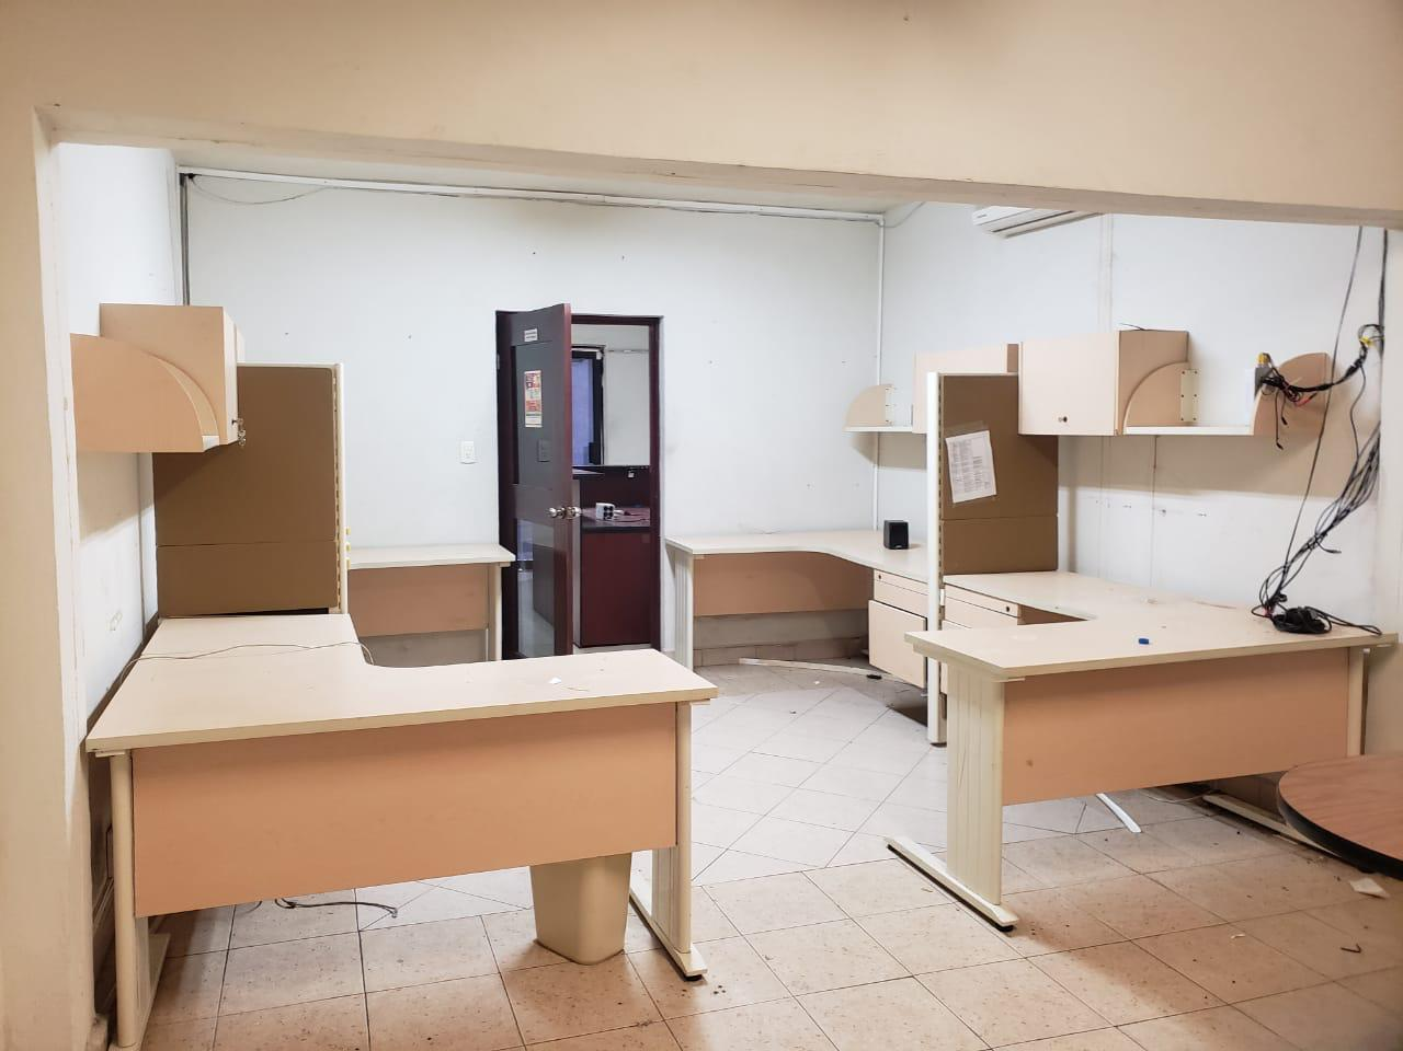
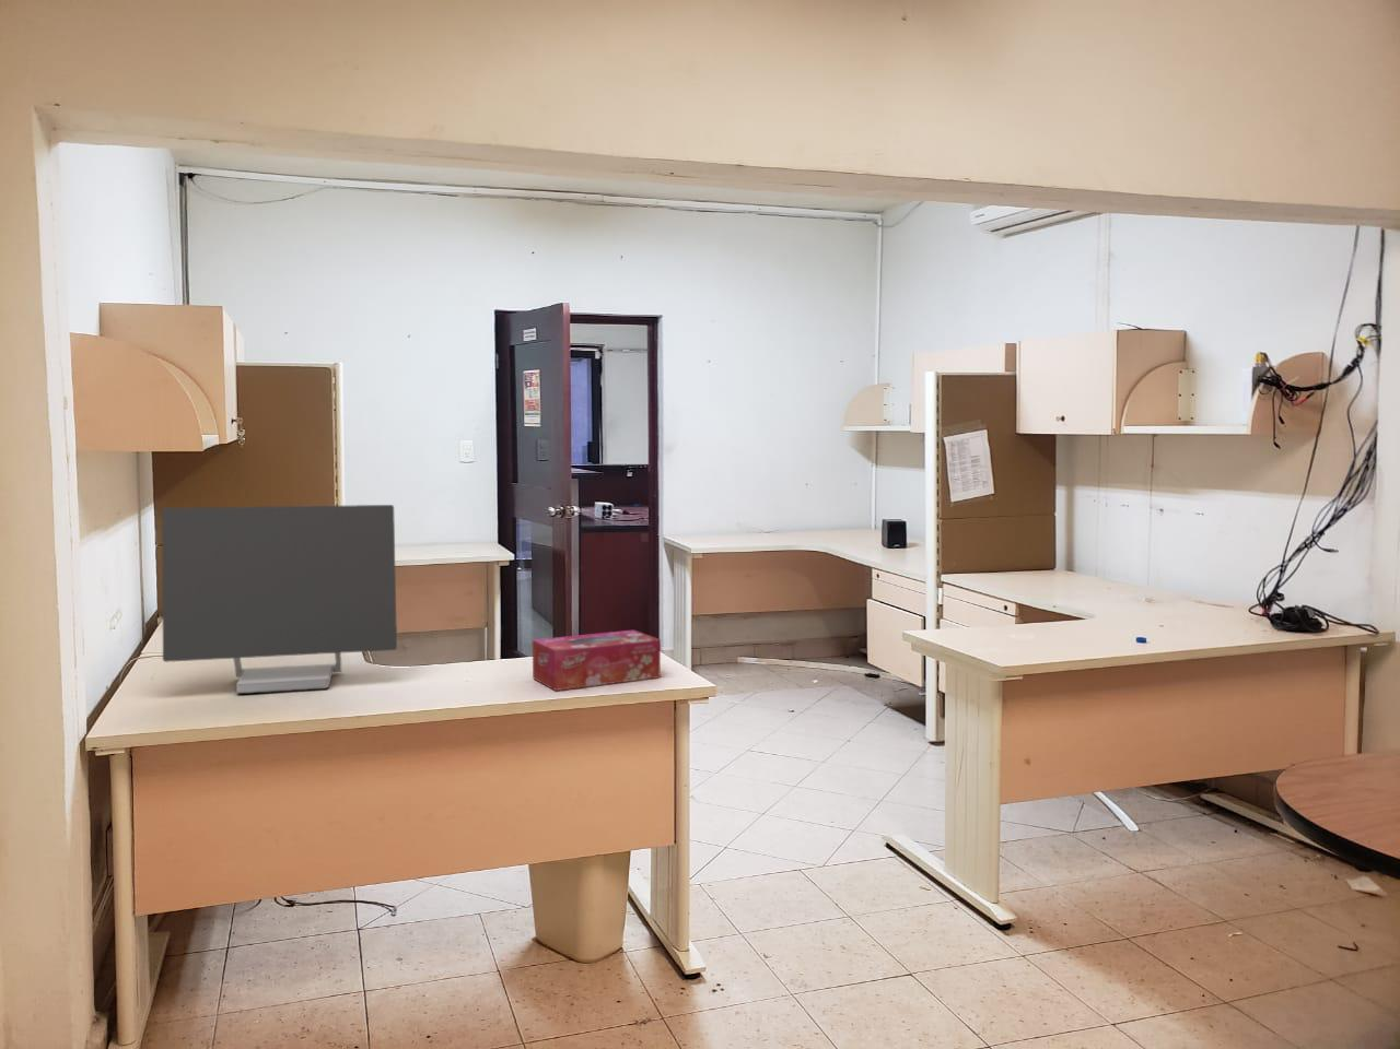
+ computer monitor (284, 595)
+ tissue box (596, 658)
